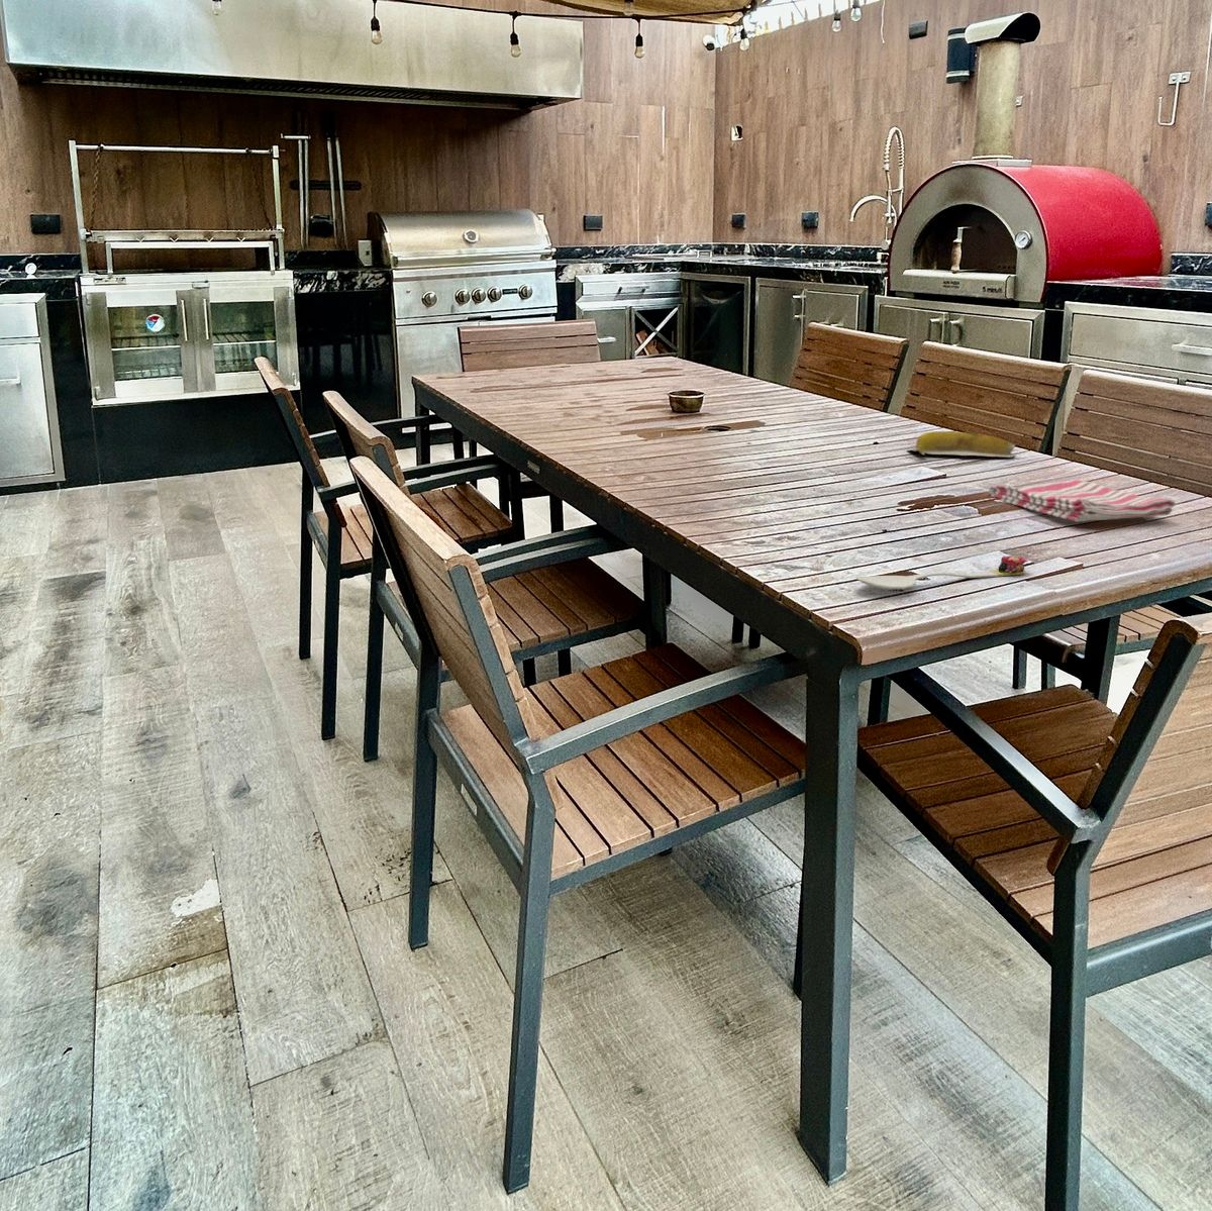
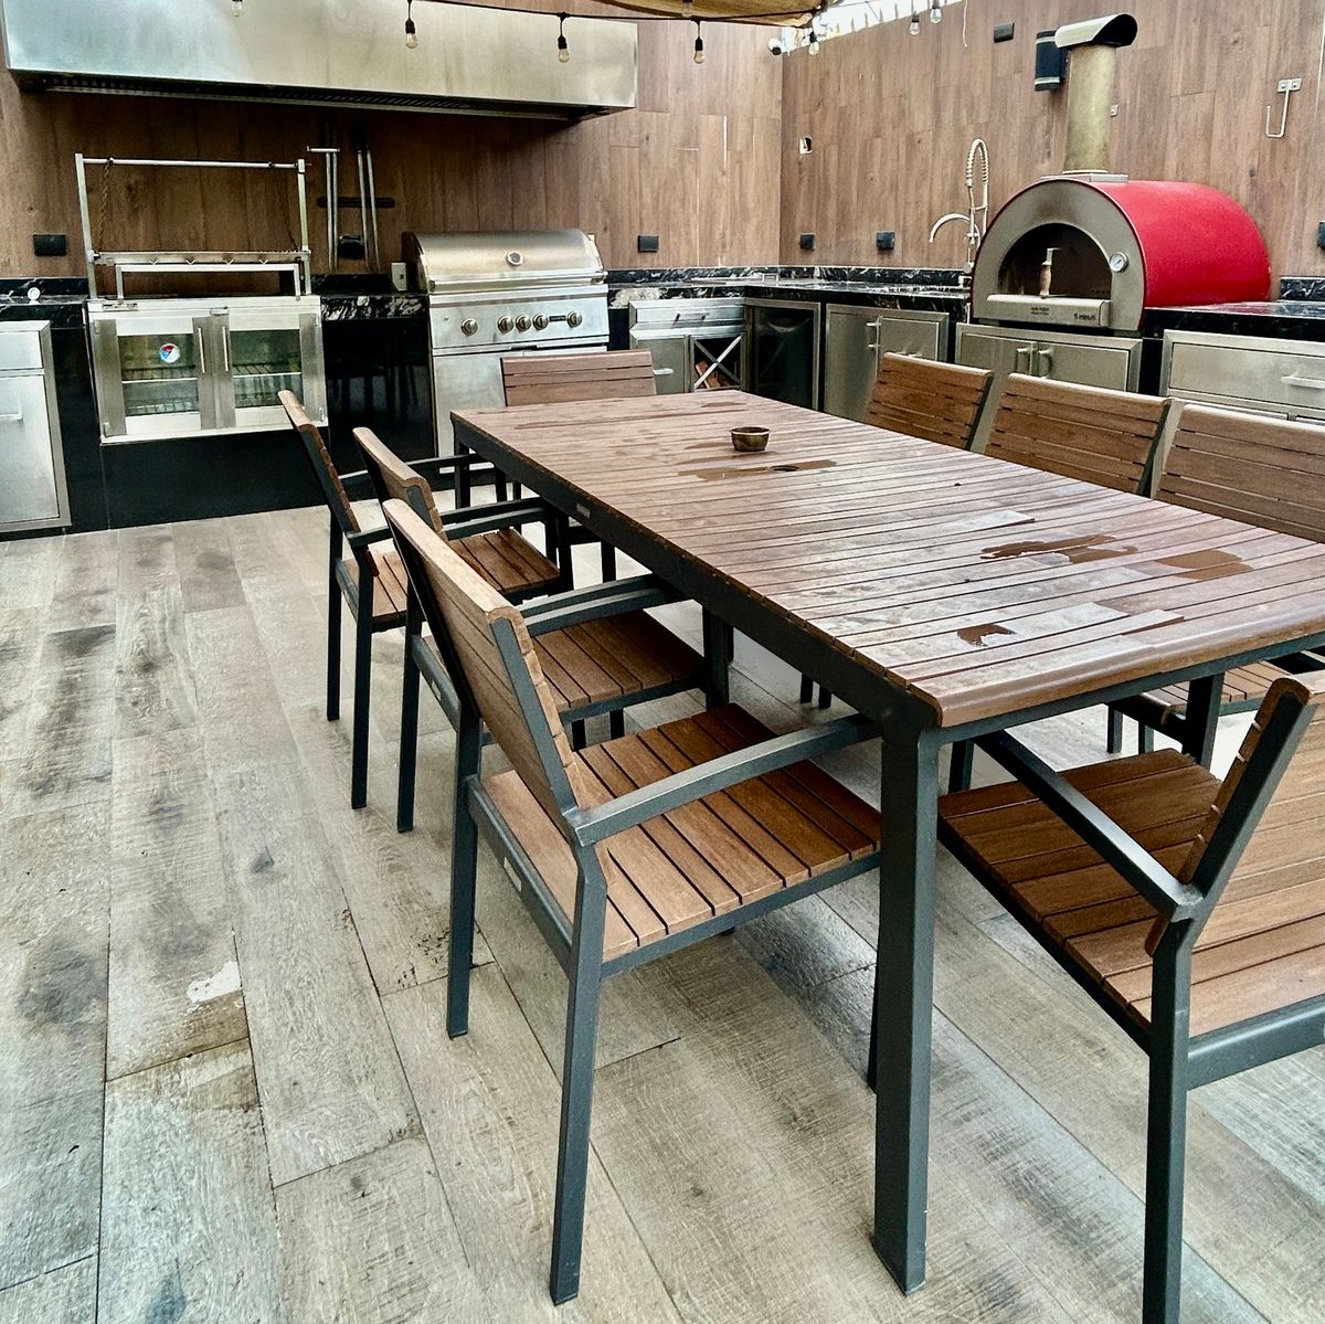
- spoon (944, 572)
- dish towel (1077, 496)
- banana (957, 442)
